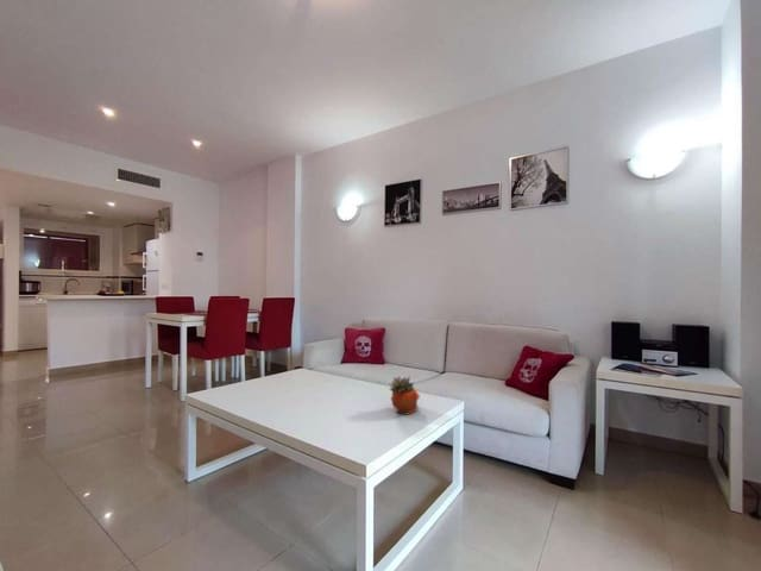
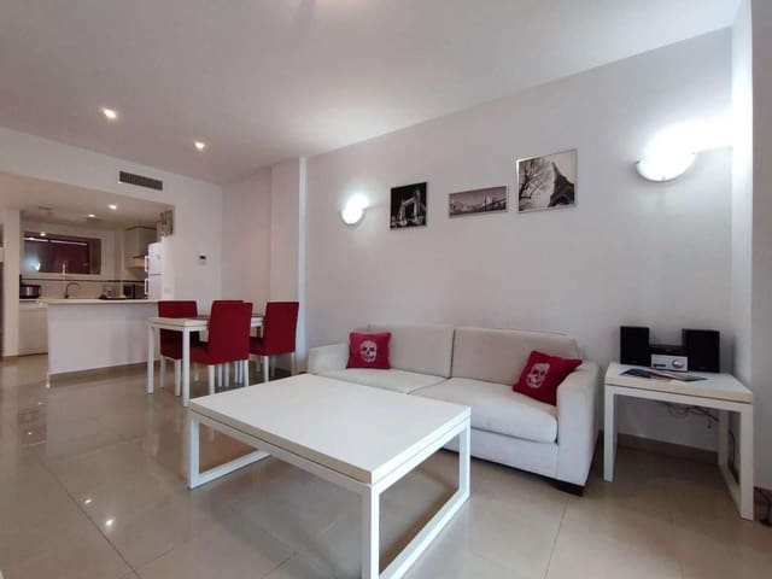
- succulent planter (404, 393)
